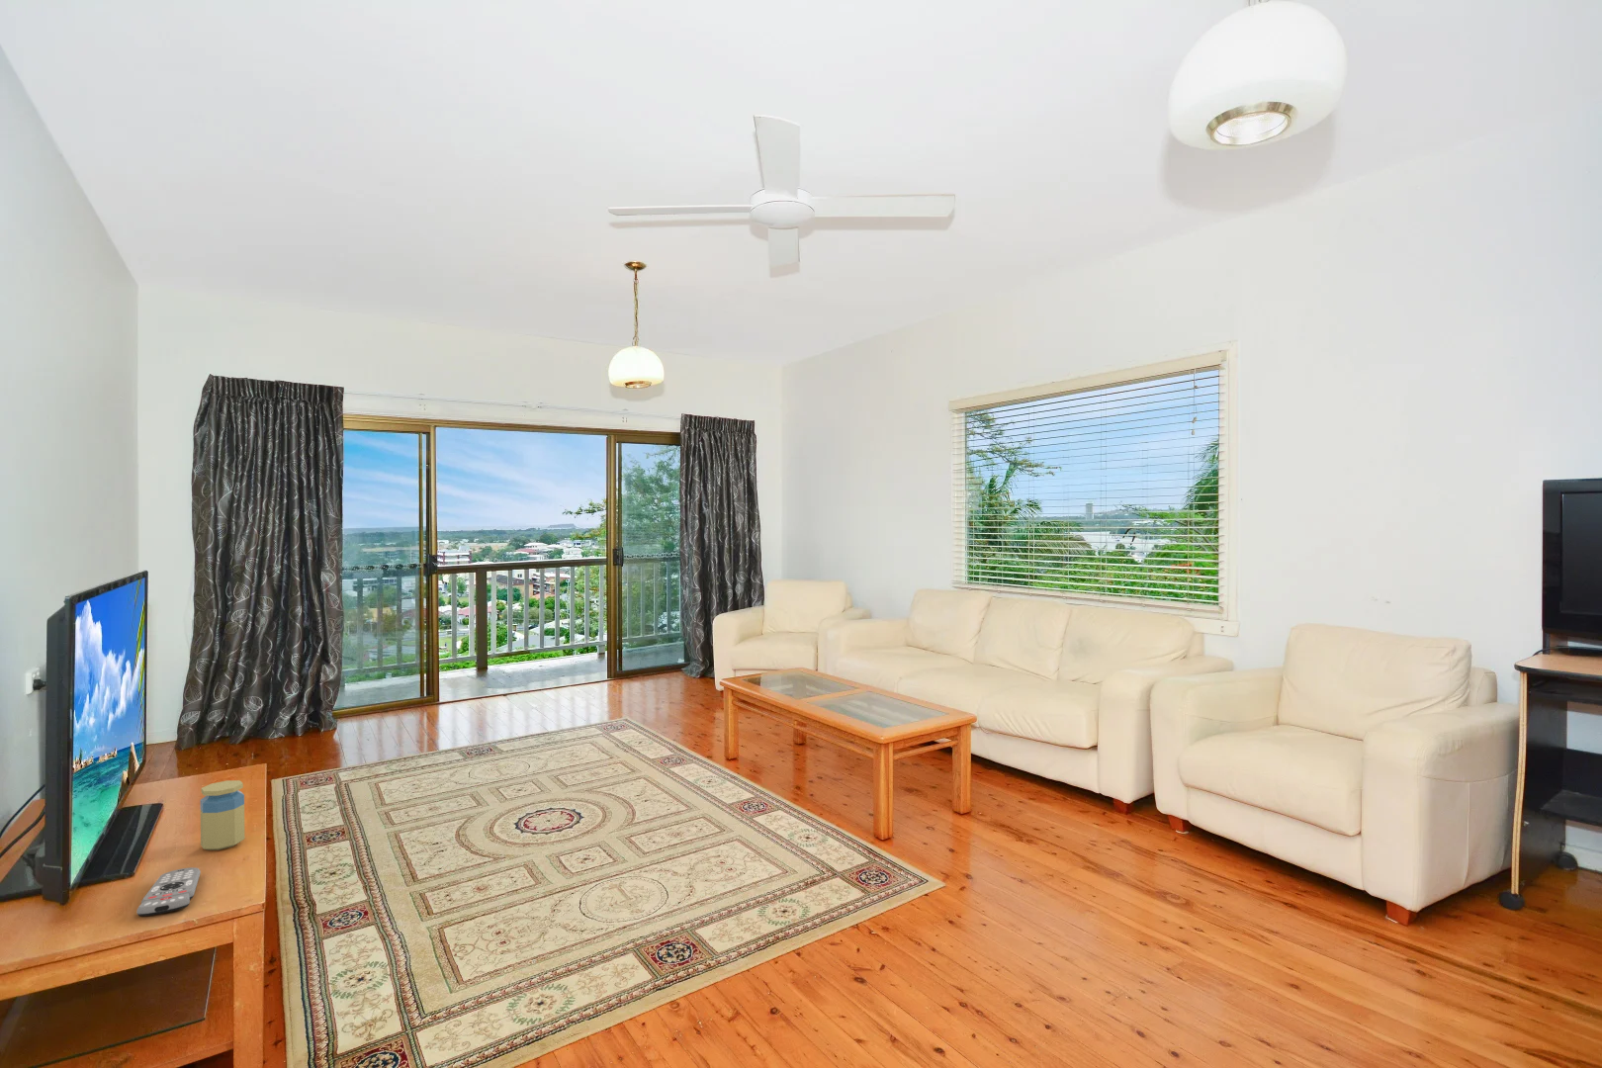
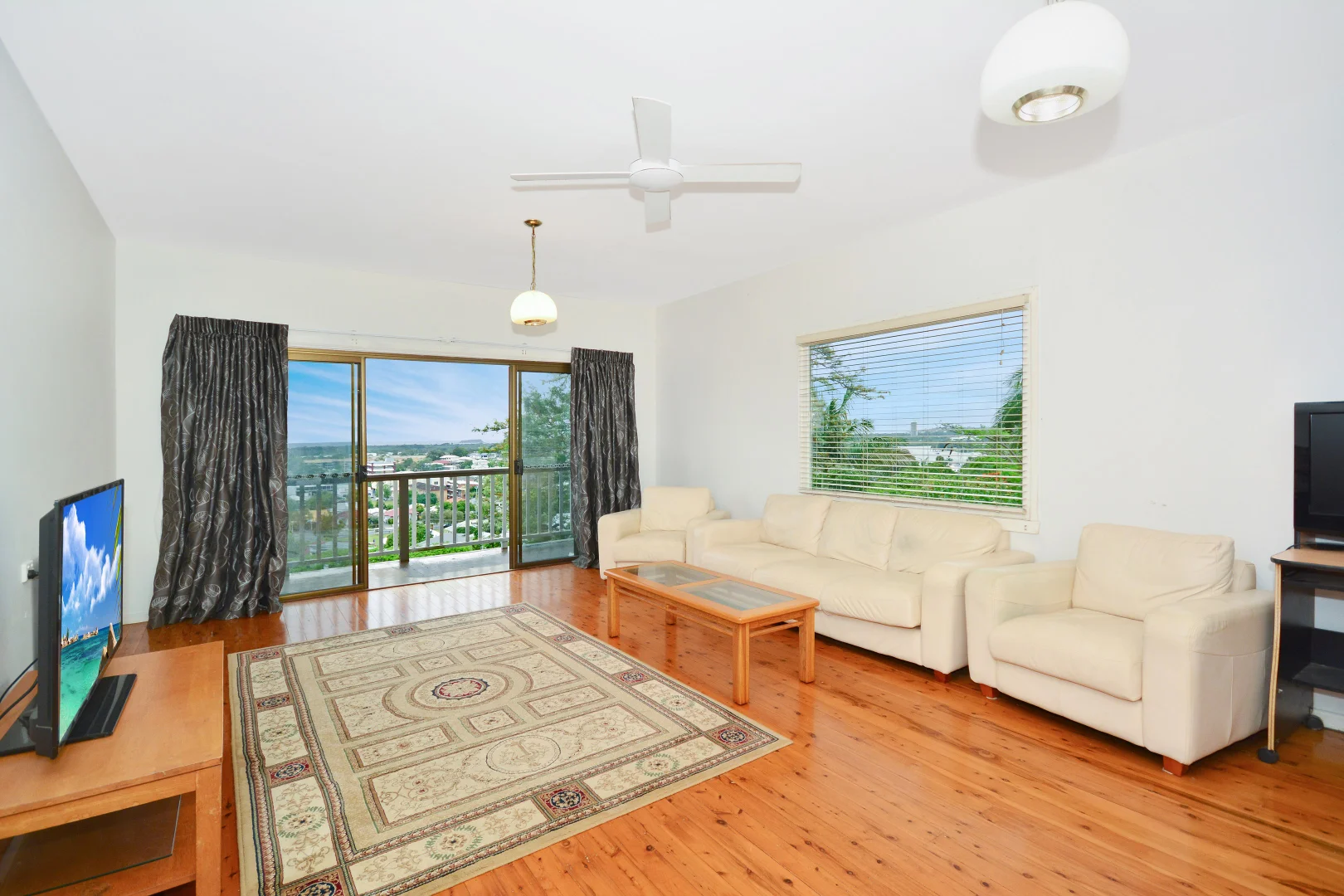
- jar (223, 815)
- remote control (172, 890)
